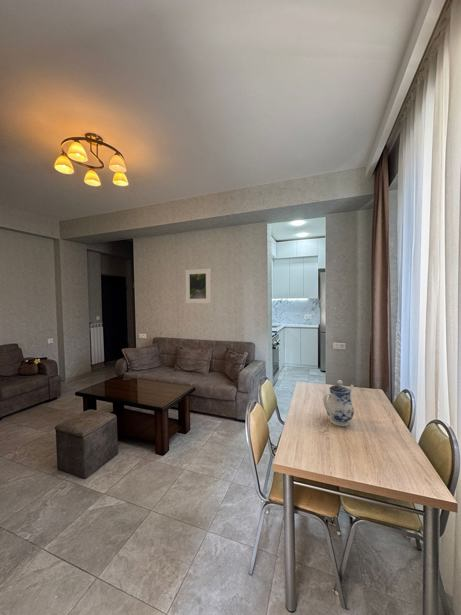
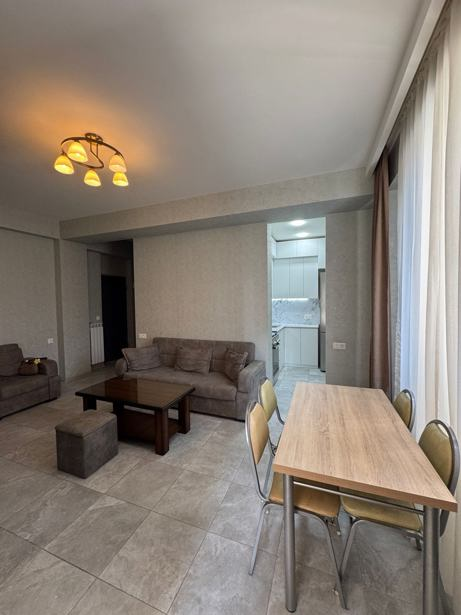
- teapot (339, 401)
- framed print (197, 286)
